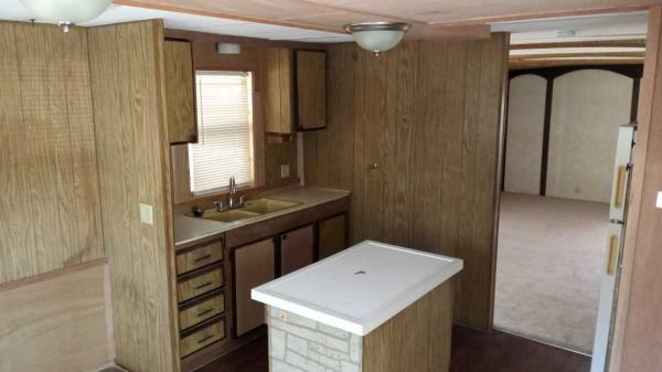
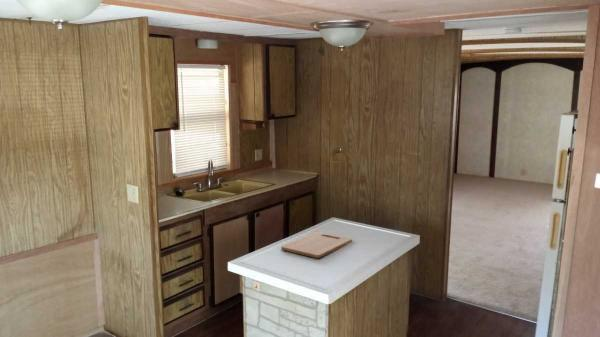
+ cutting board (317, 243)
